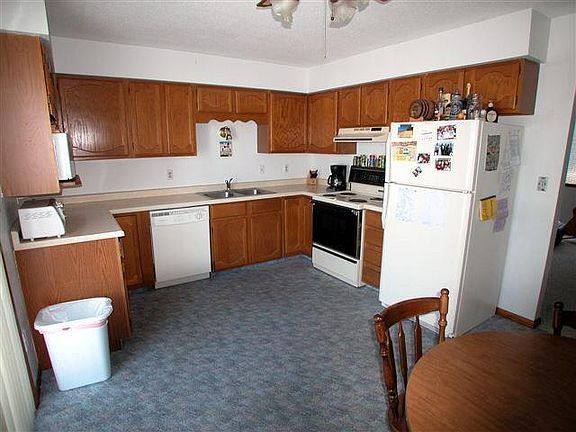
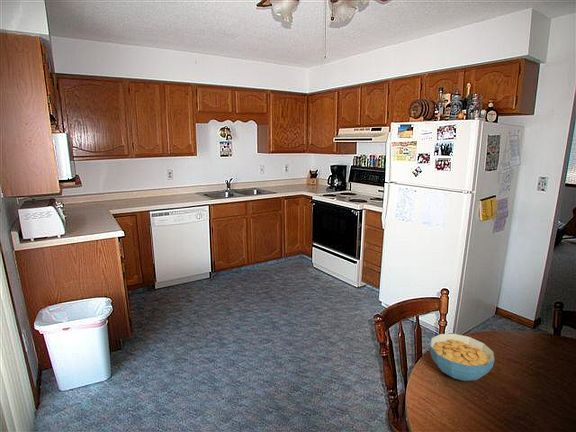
+ cereal bowl (459, 361)
